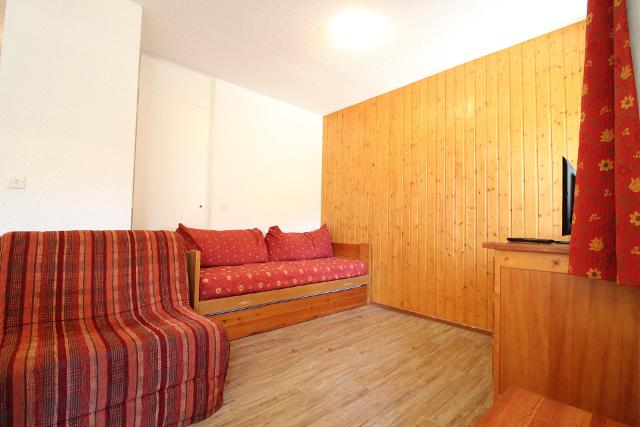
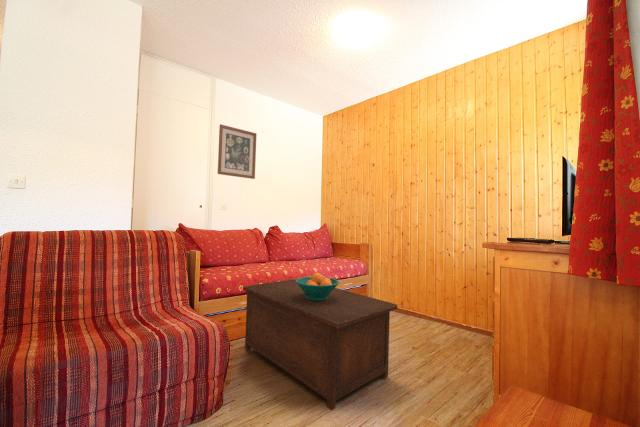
+ fruit bowl (317, 285)
+ wall art (237, 152)
+ cabinet (312, 328)
